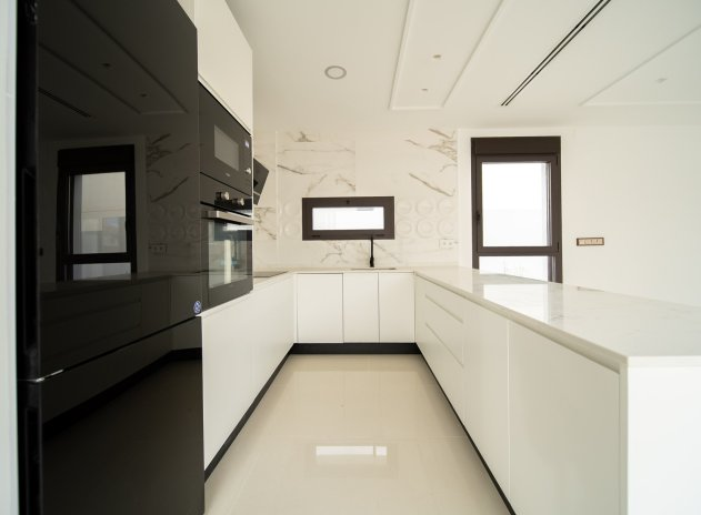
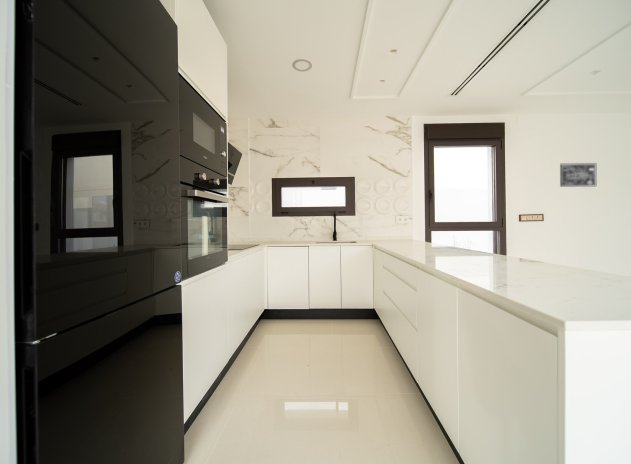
+ wall art (578, 174)
